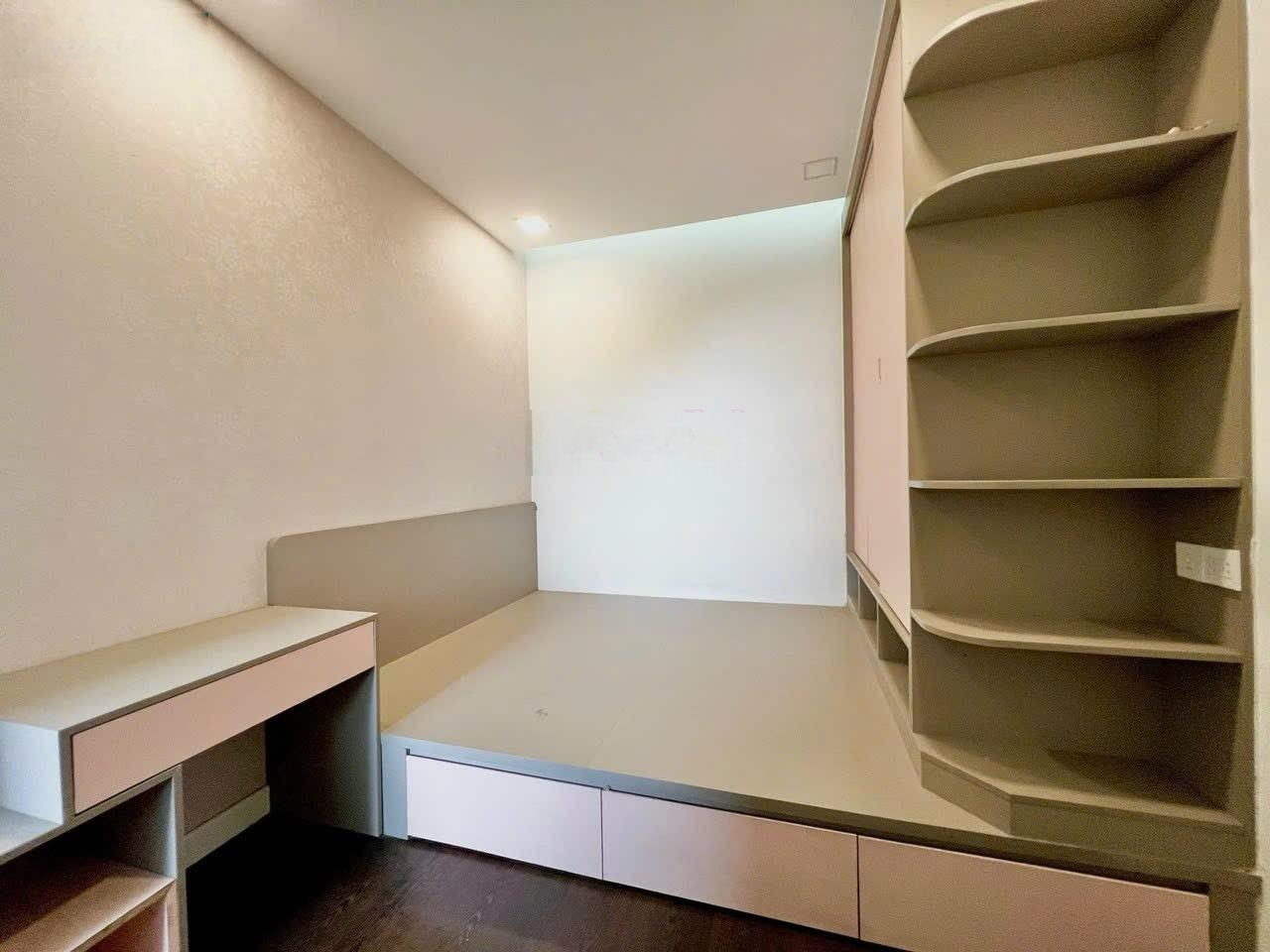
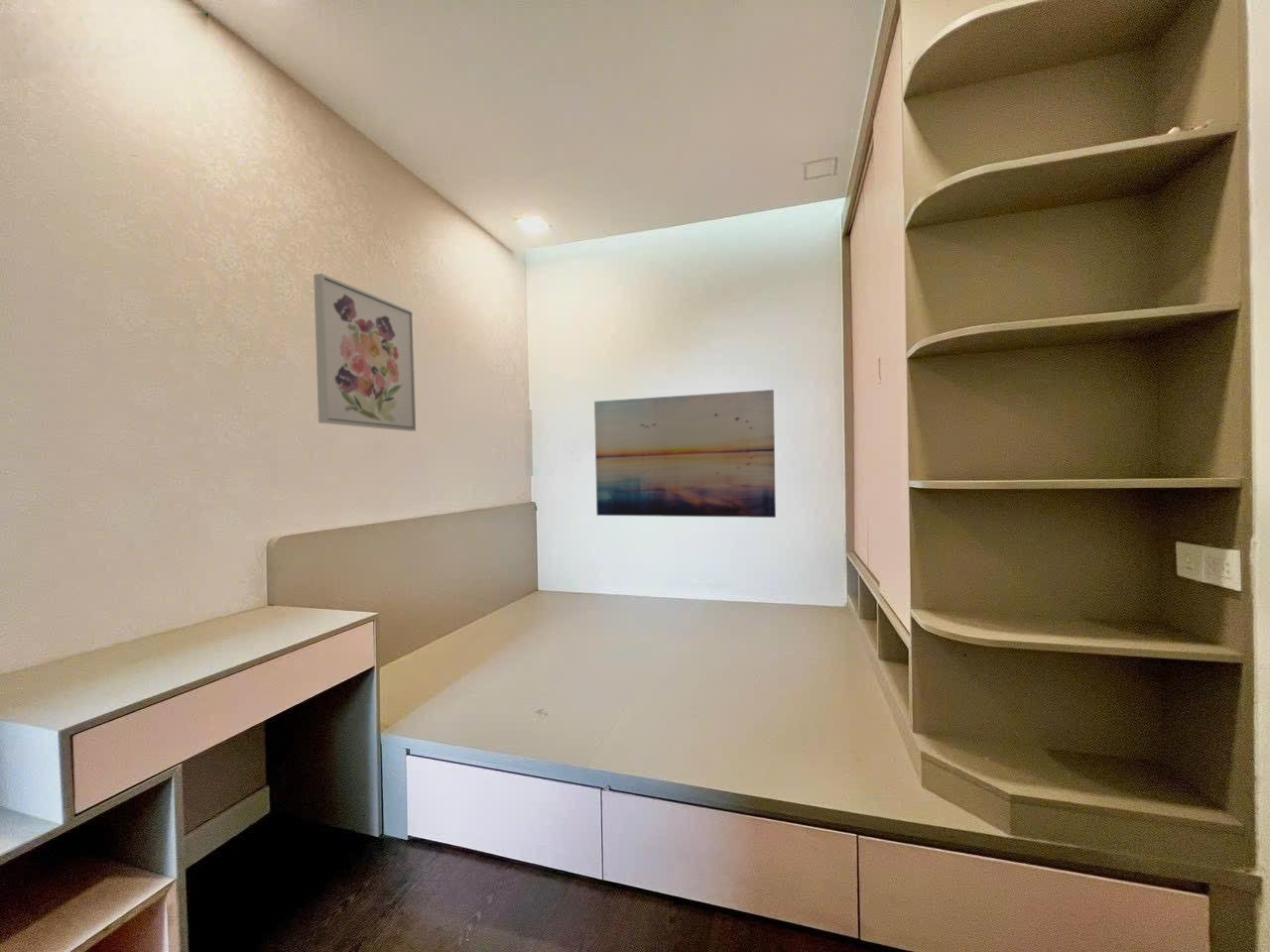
+ wall art (680, 456)
+ wall art (370, 361)
